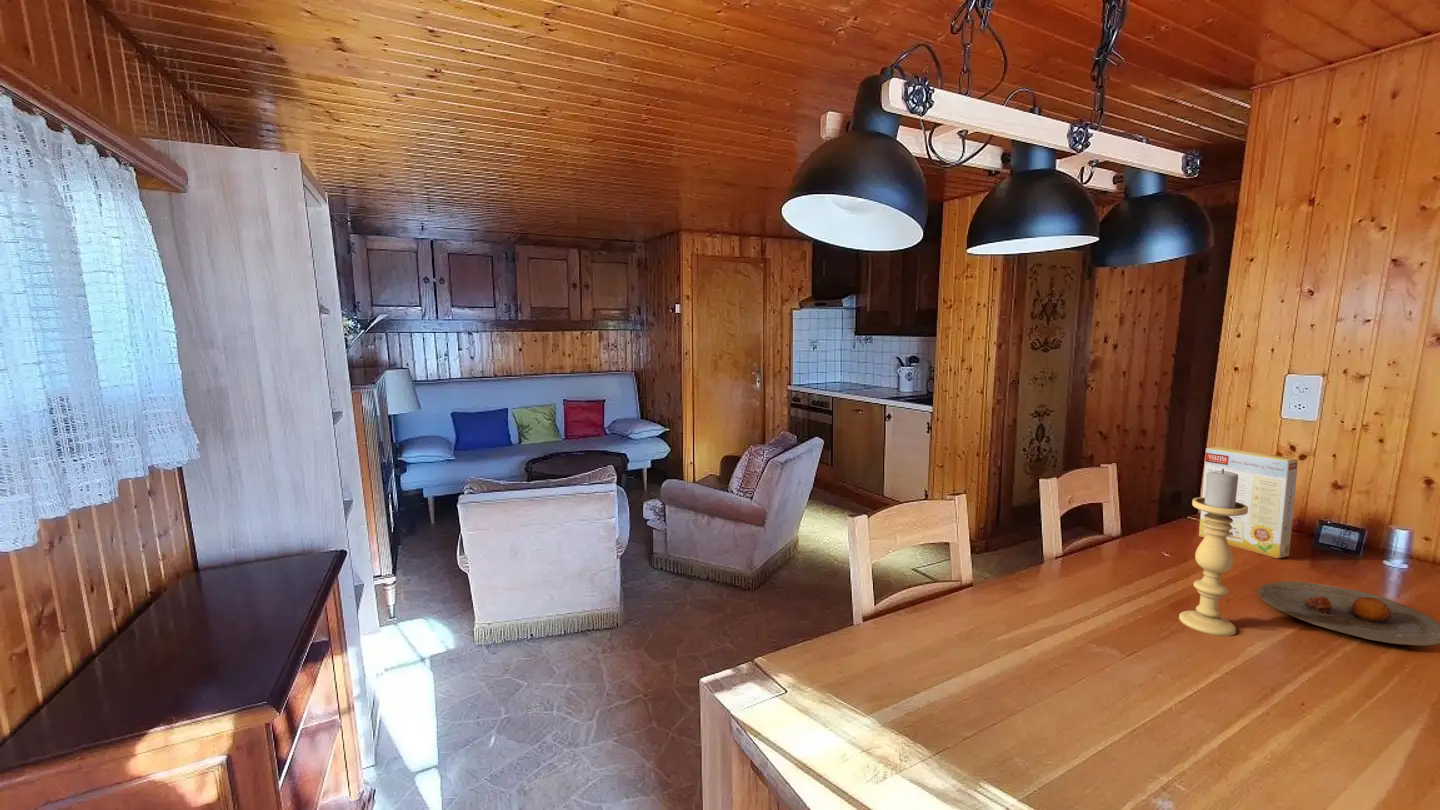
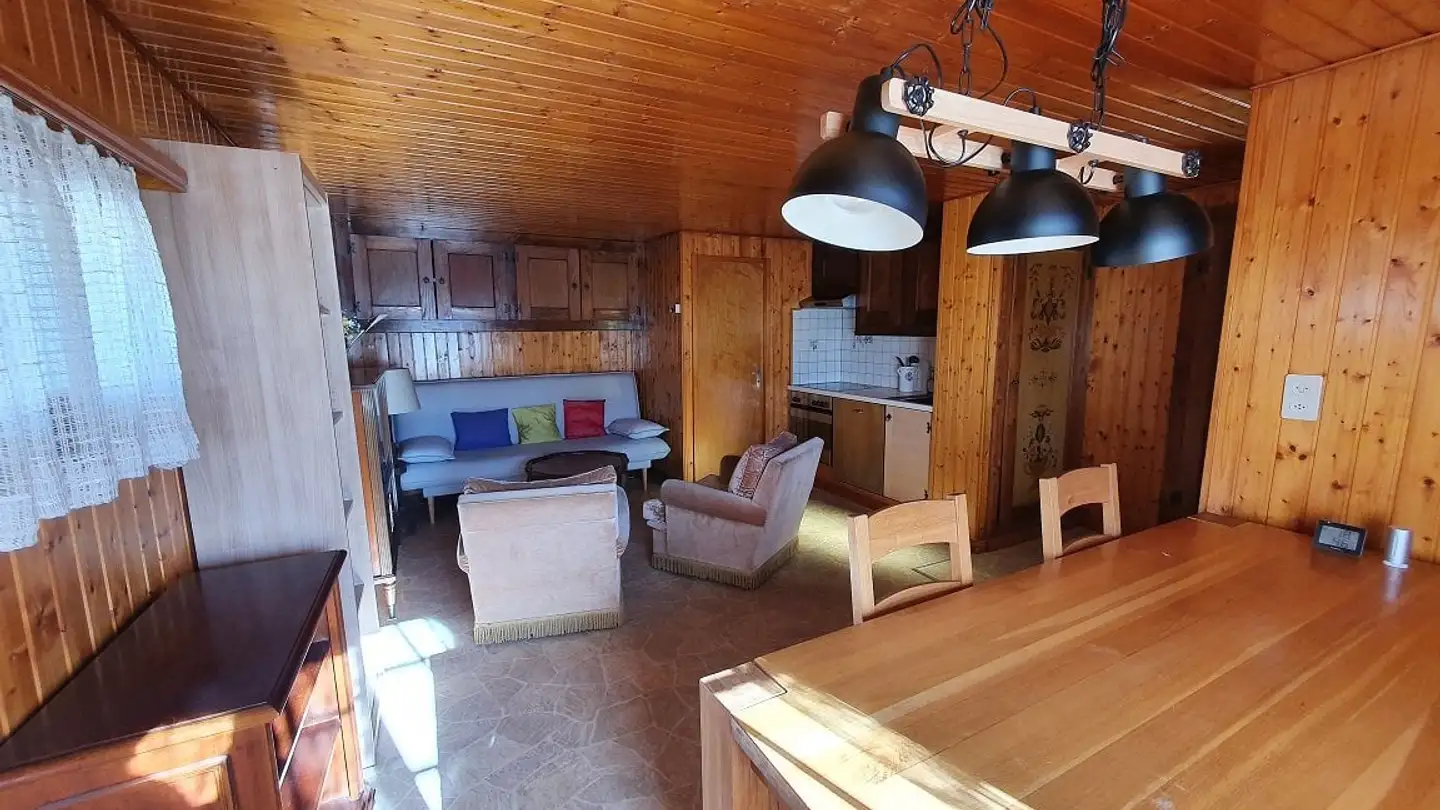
- candle holder (1214, 548)
- plate (1347, 604)
- cereal box (1245, 499)
